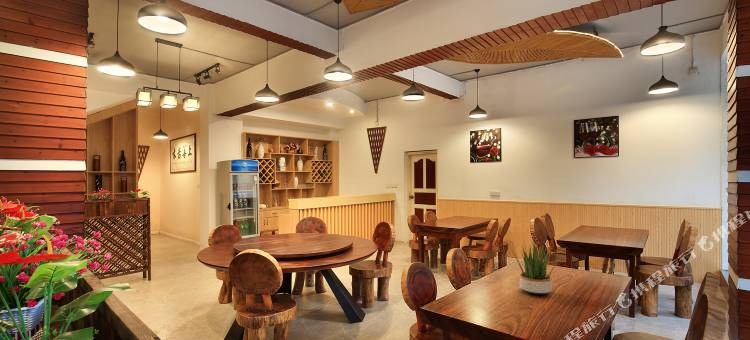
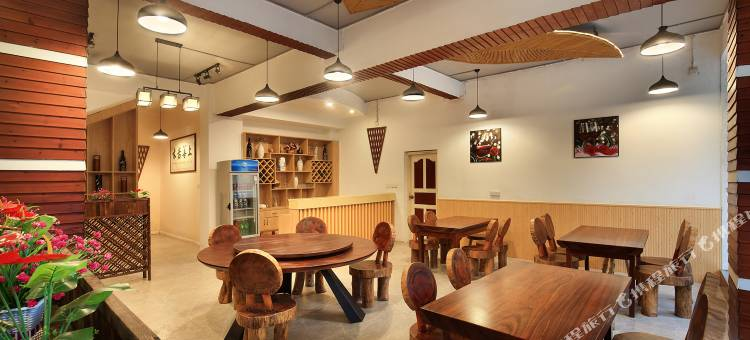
- potted plant (535, 266)
